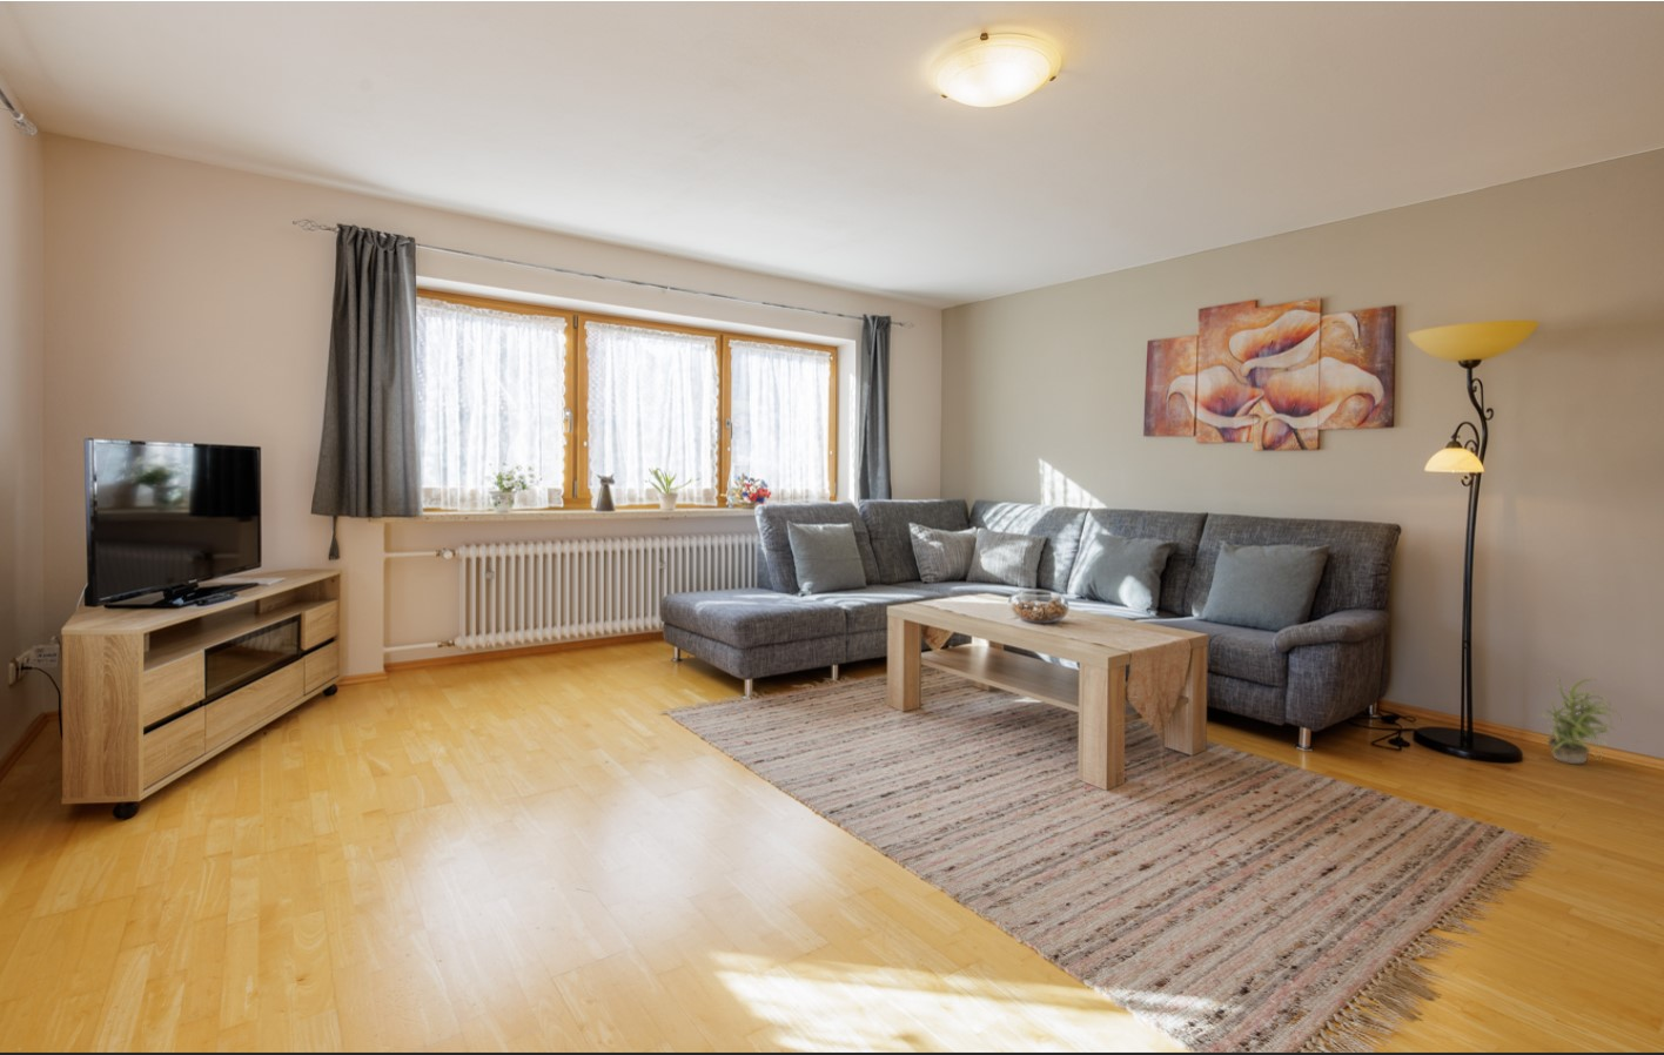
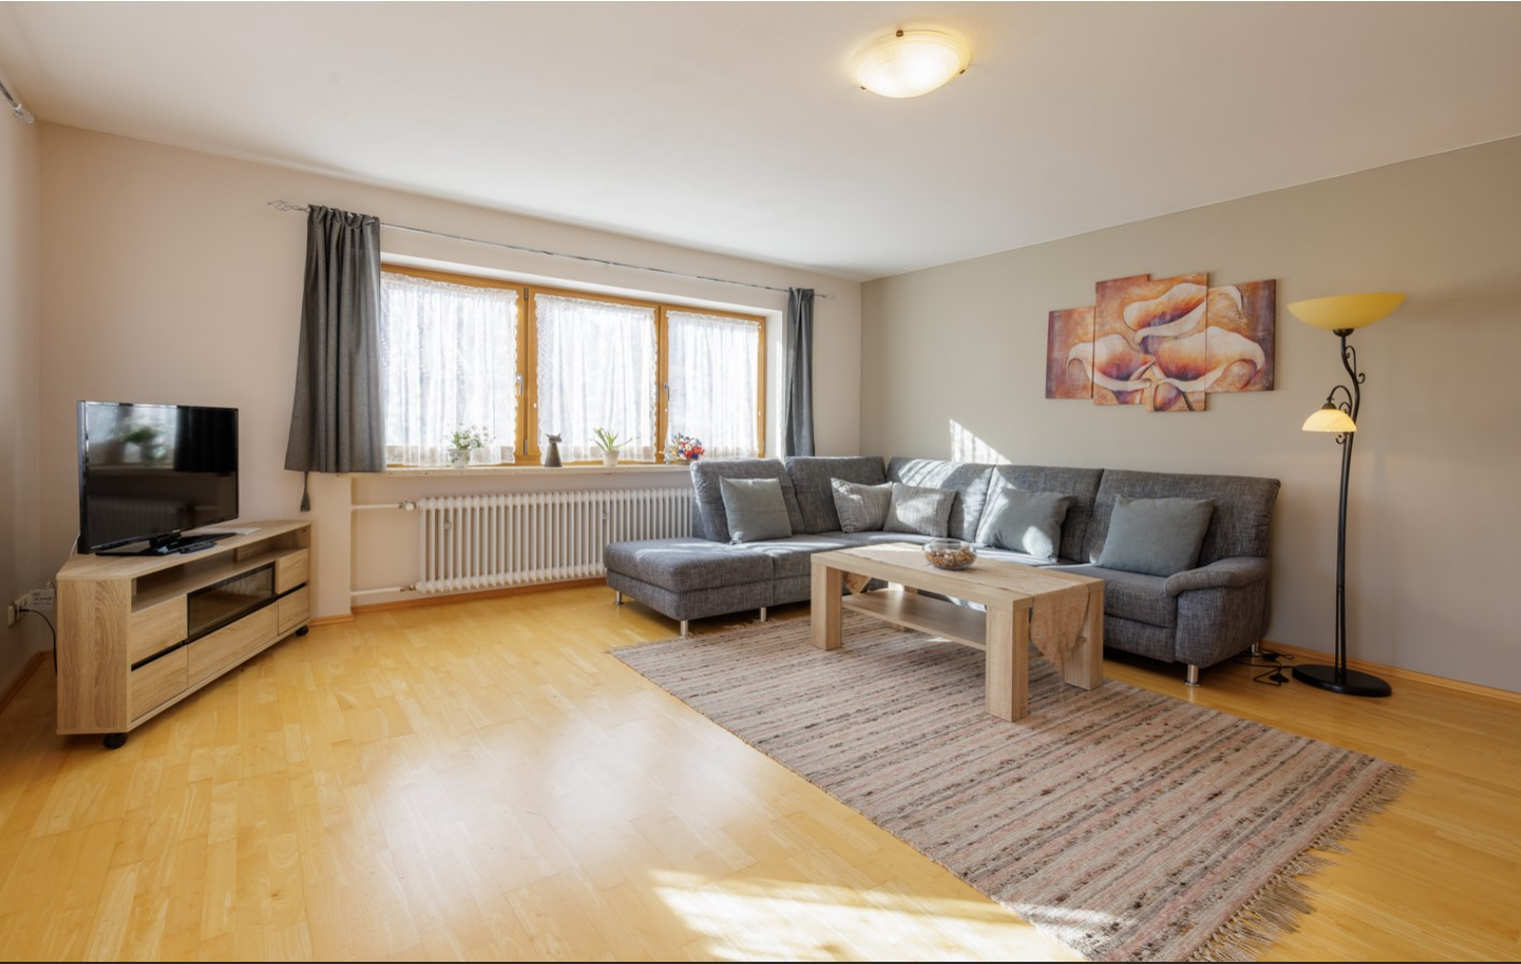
- potted plant (1578, 720)
